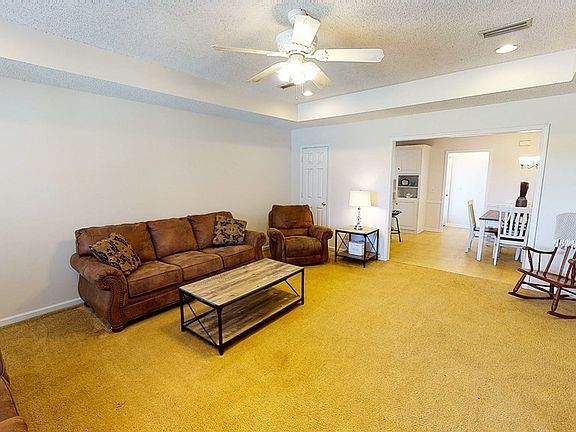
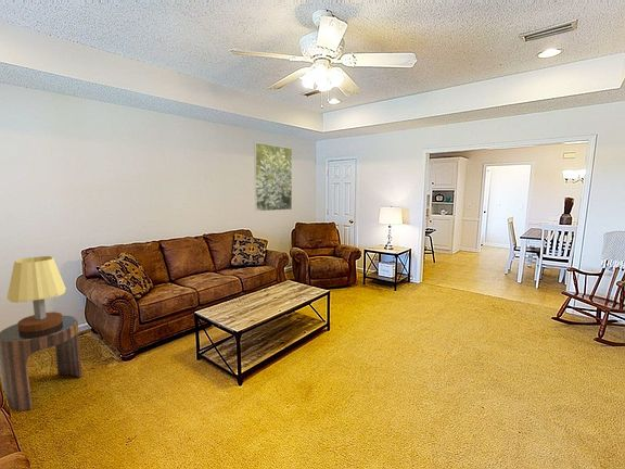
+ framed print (273, 178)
+ table lamp (37, 292)
+ side table (39, 350)
